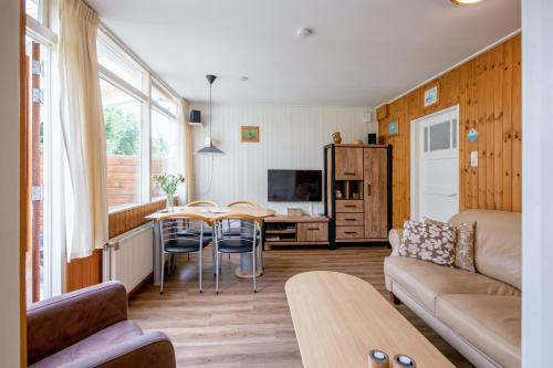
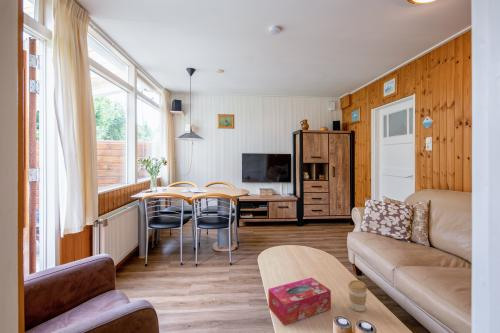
+ tissue box (299, 298)
+ coffee cup (357, 295)
